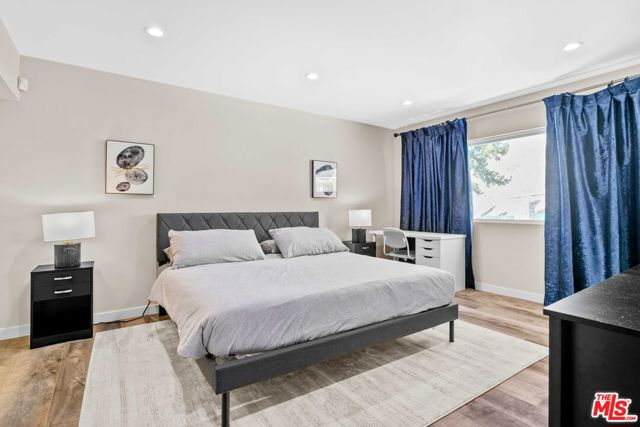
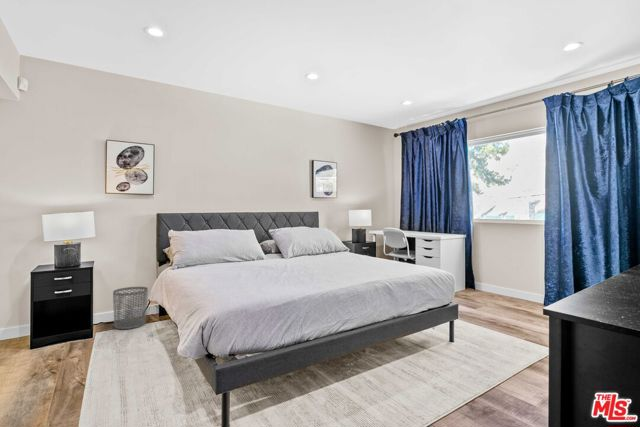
+ waste bin (130, 307)
